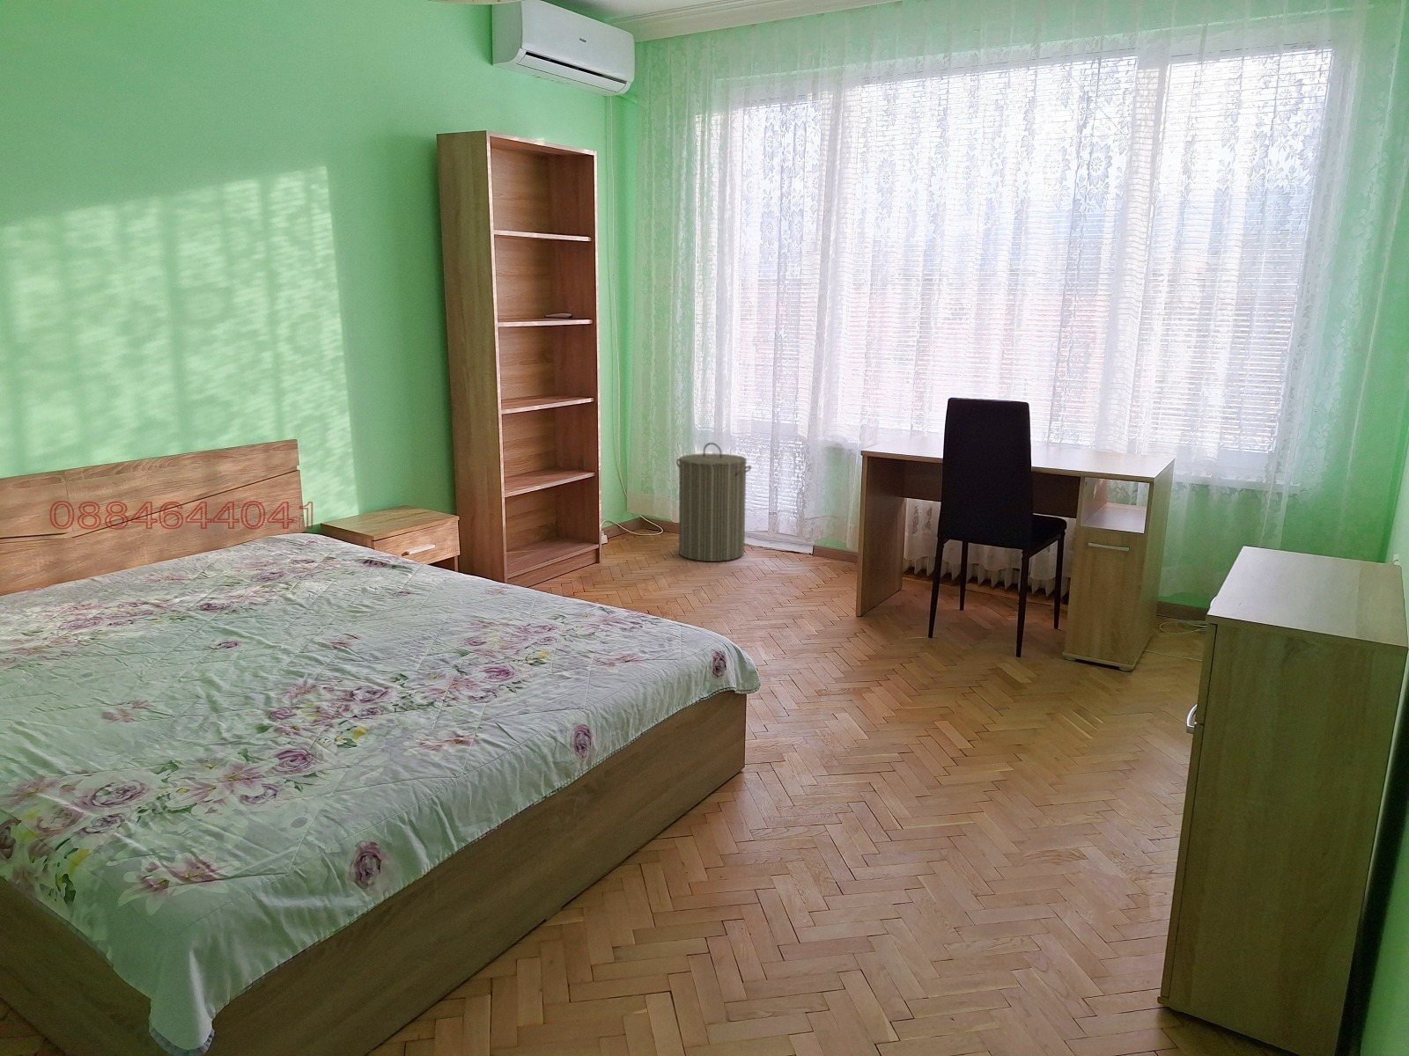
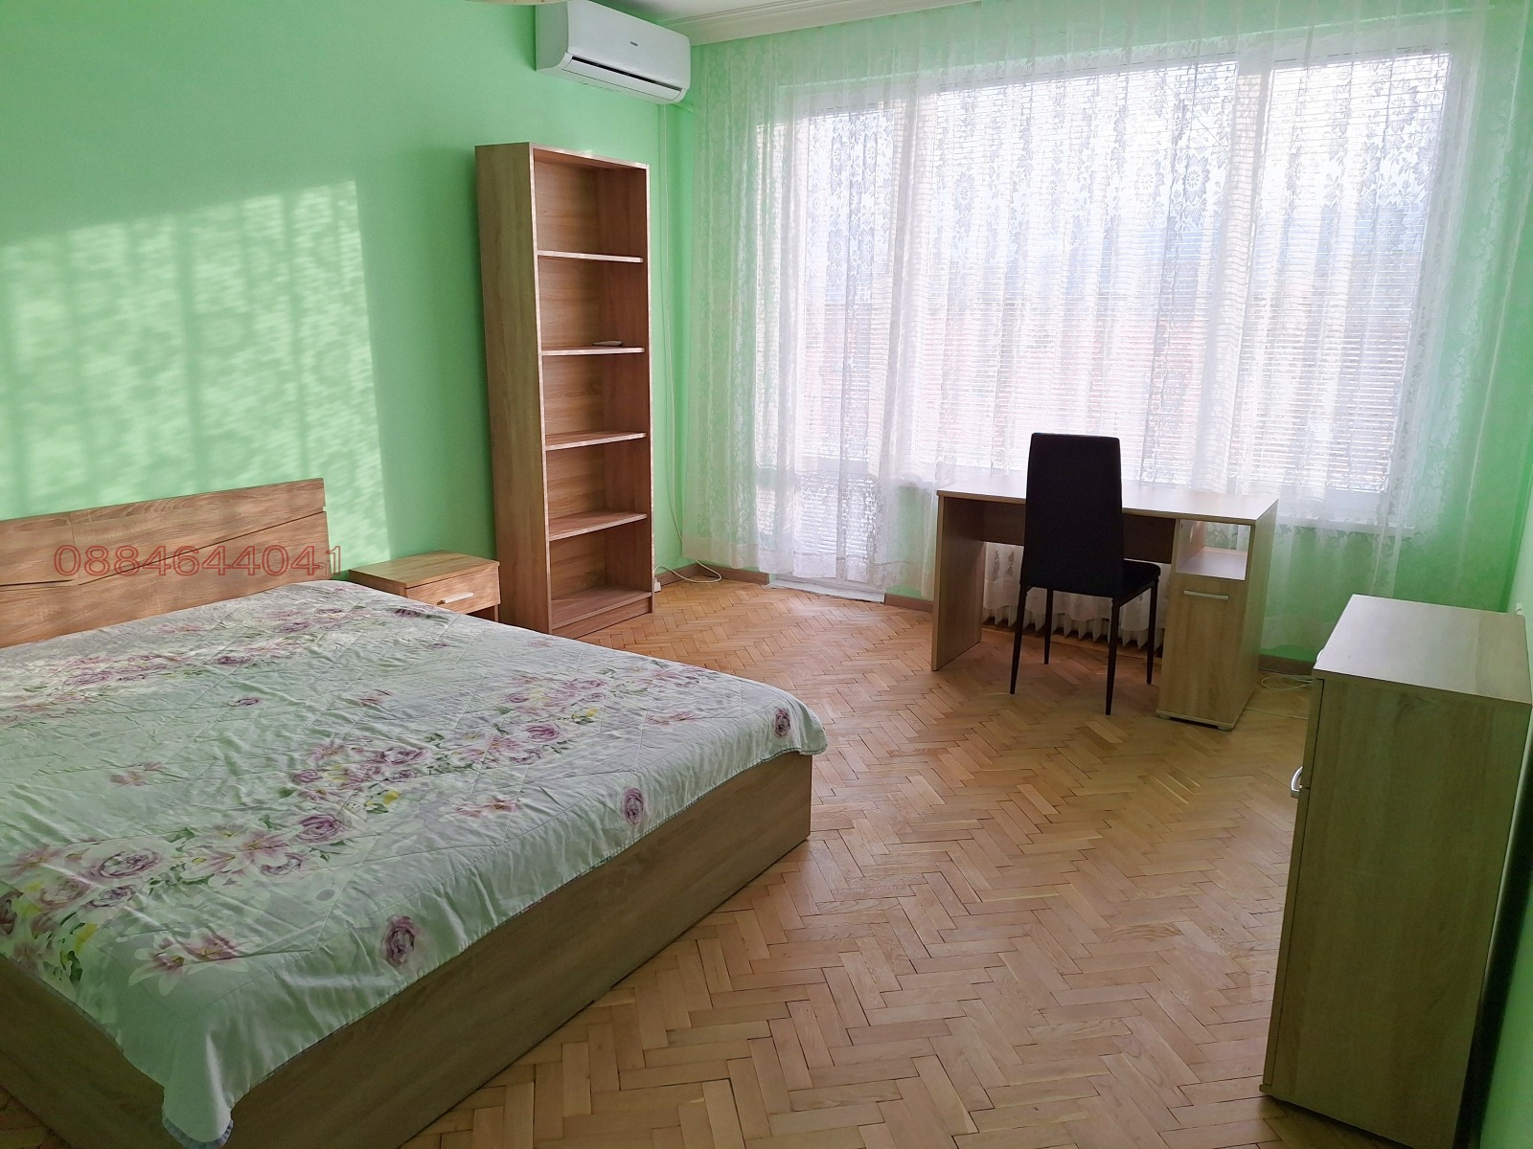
- laundry hamper (711, 498)
